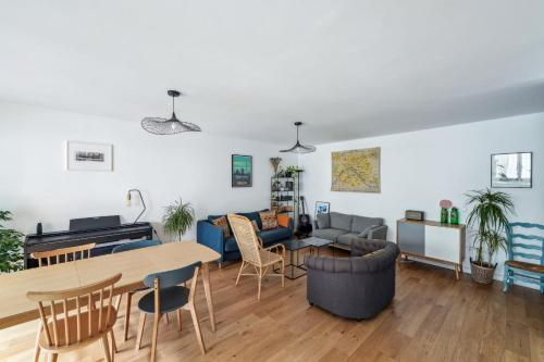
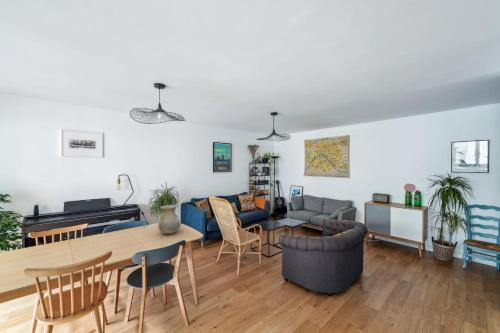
+ vase (169, 219)
